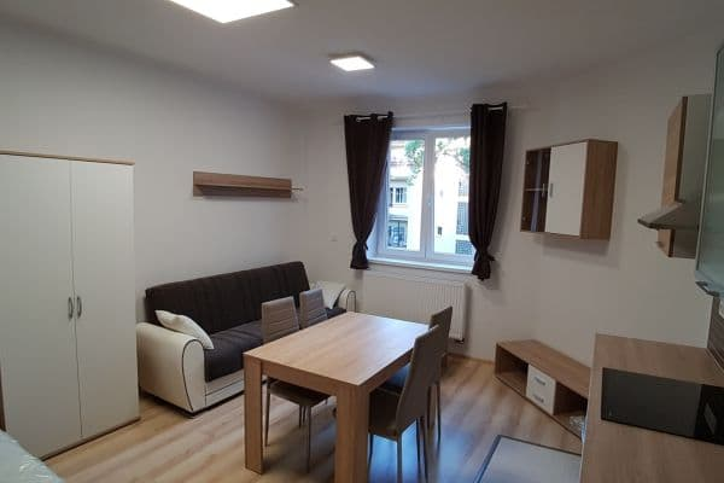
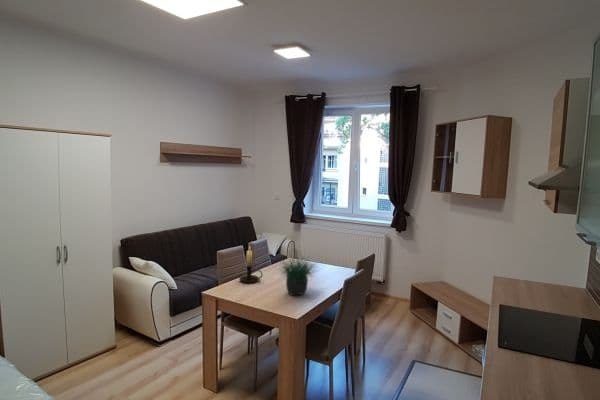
+ candle holder (251, 263)
+ potted plant (297, 269)
